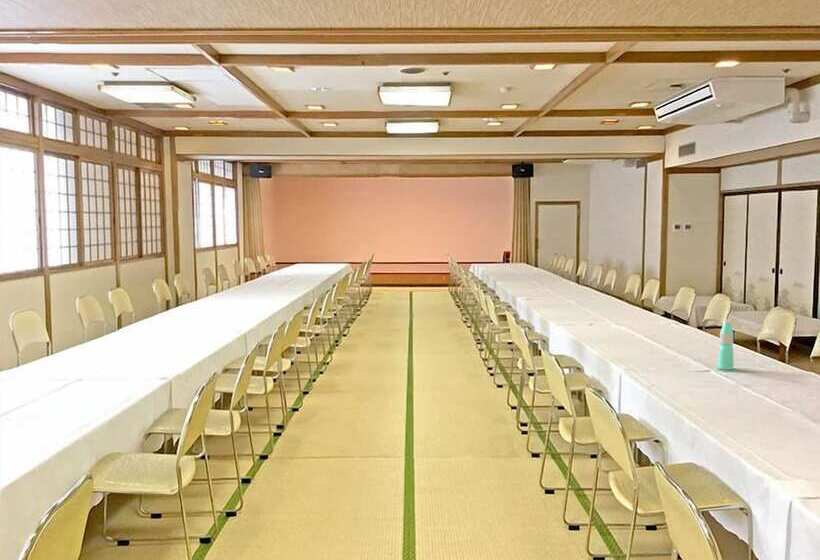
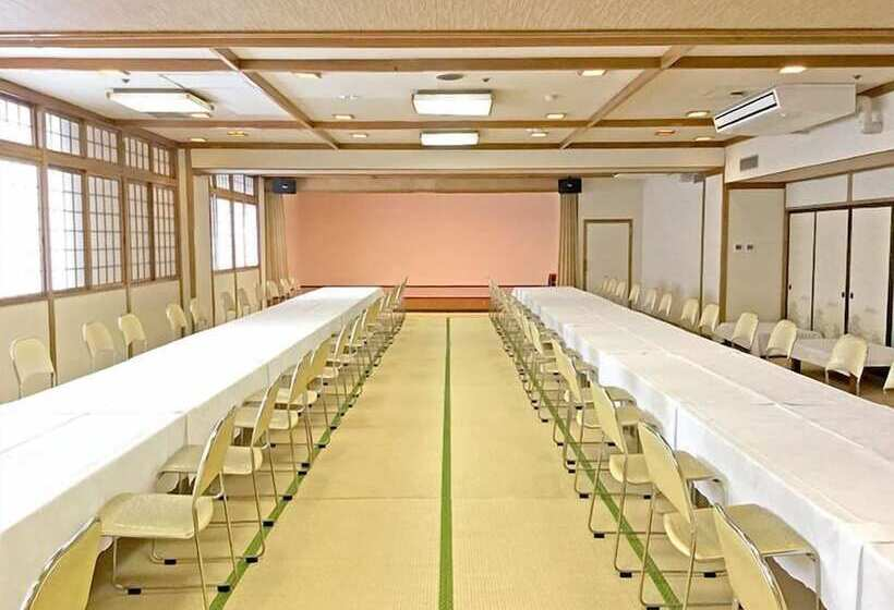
- water bottle (726, 344)
